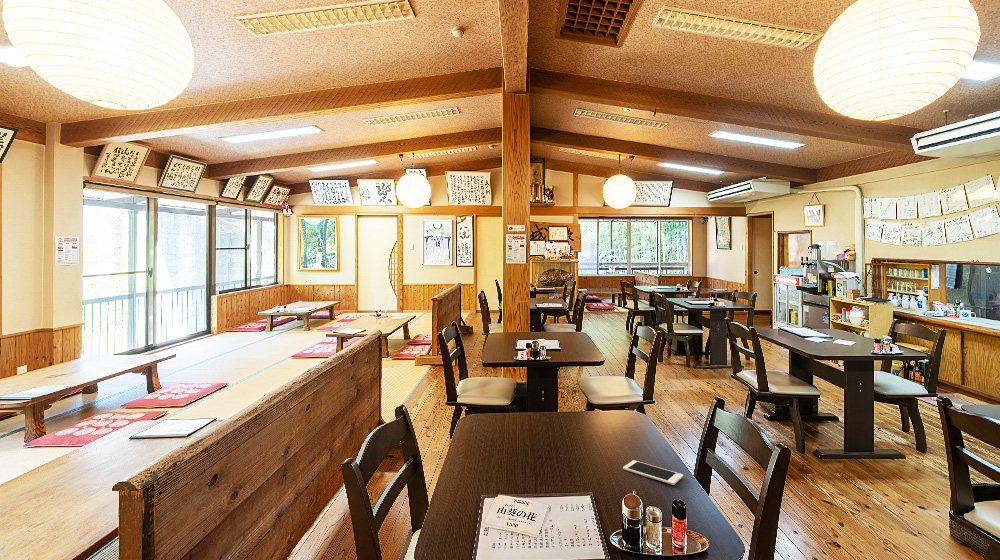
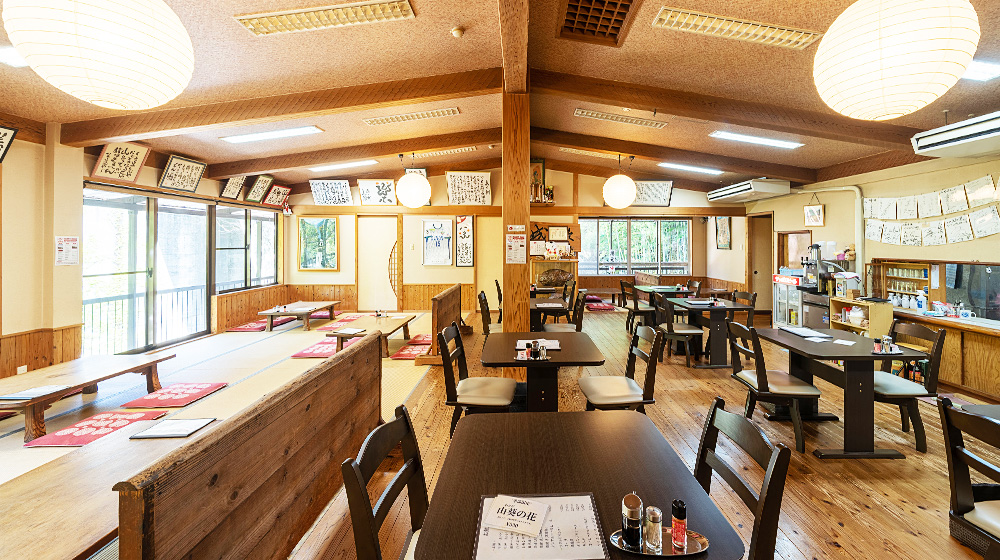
- cell phone (652, 471)
